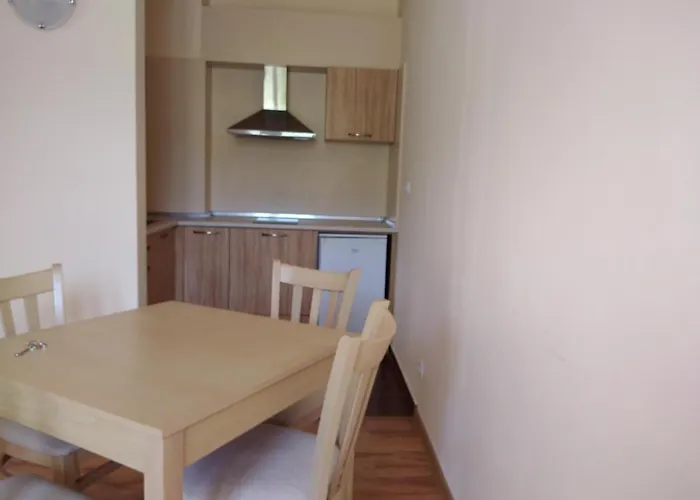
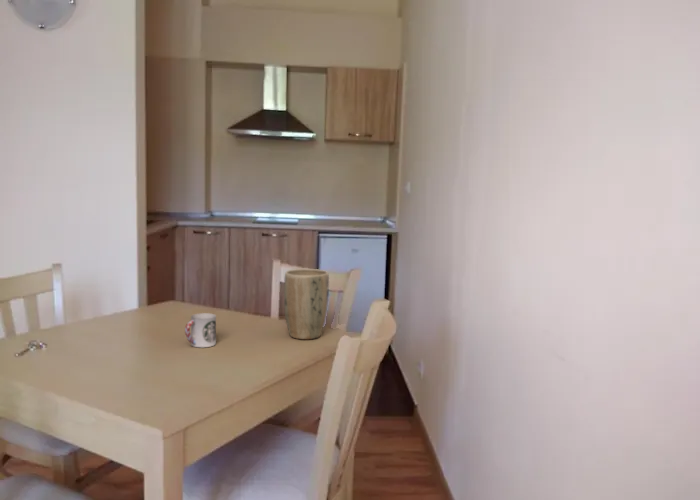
+ cup (199, 331)
+ plant pot (306, 304)
